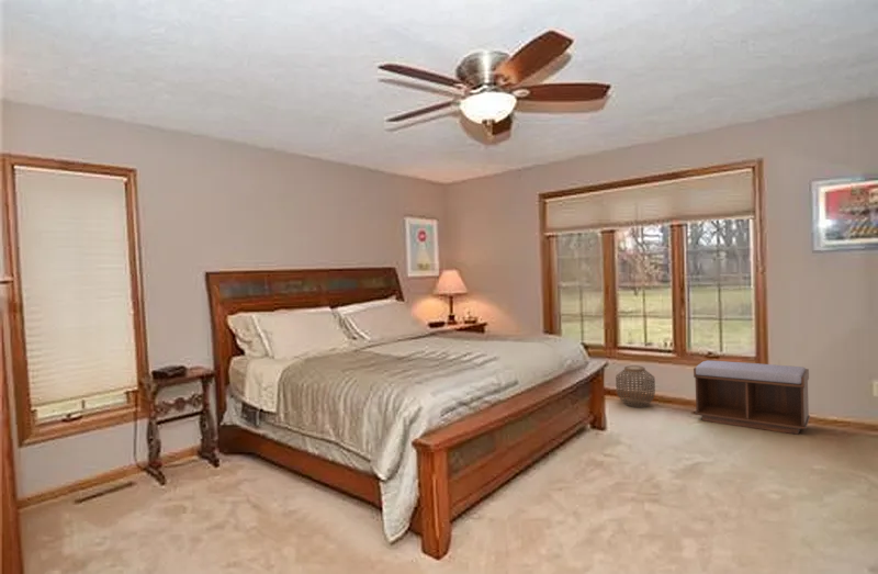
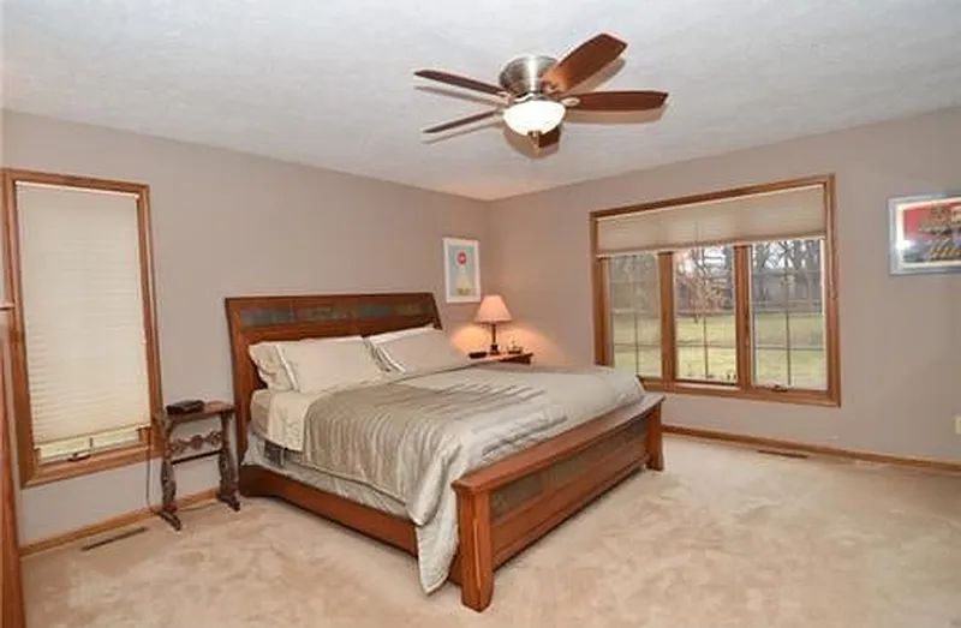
- woven basket (634, 385)
- bench (750, 393)
